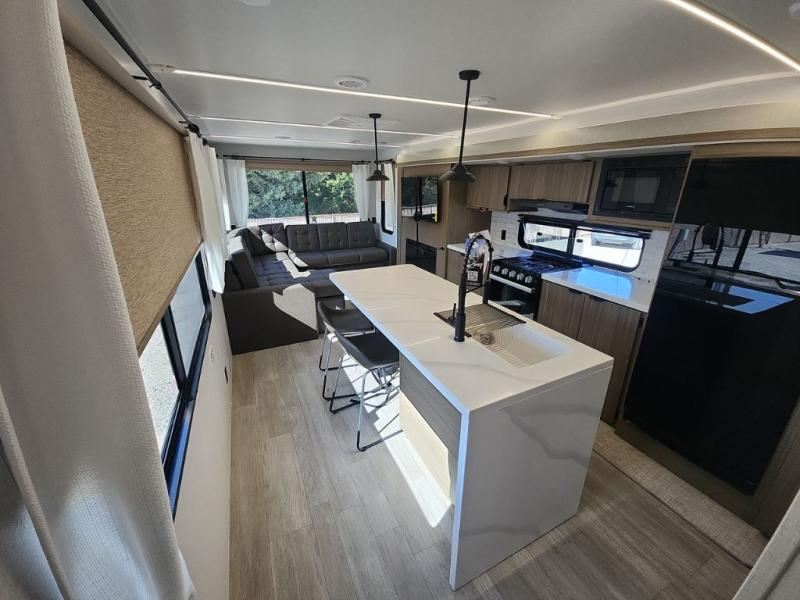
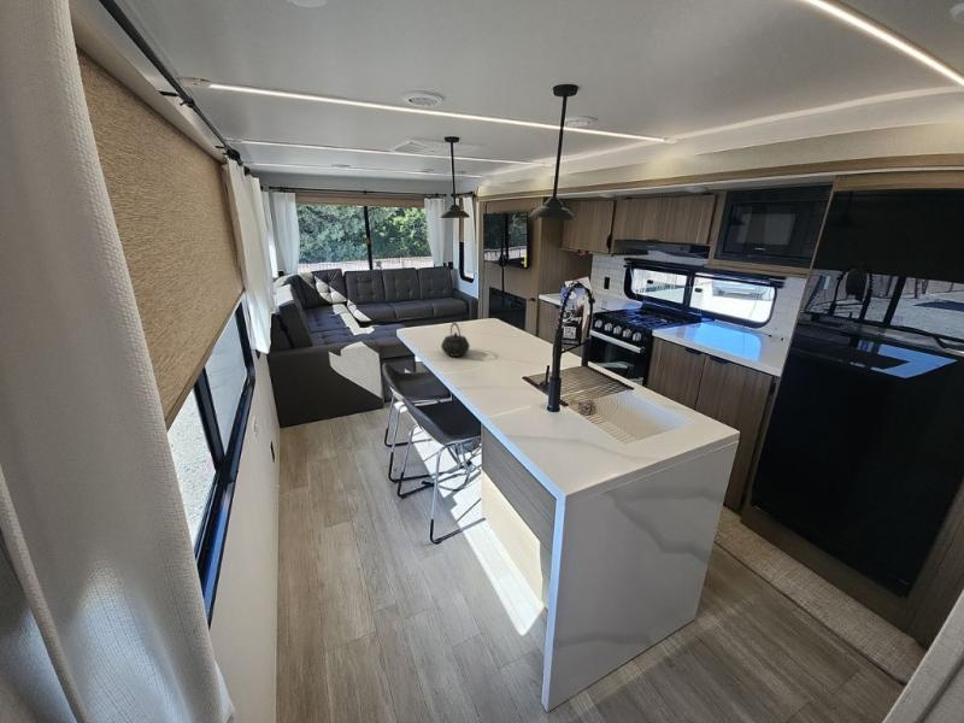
+ kettle (455, 339)
